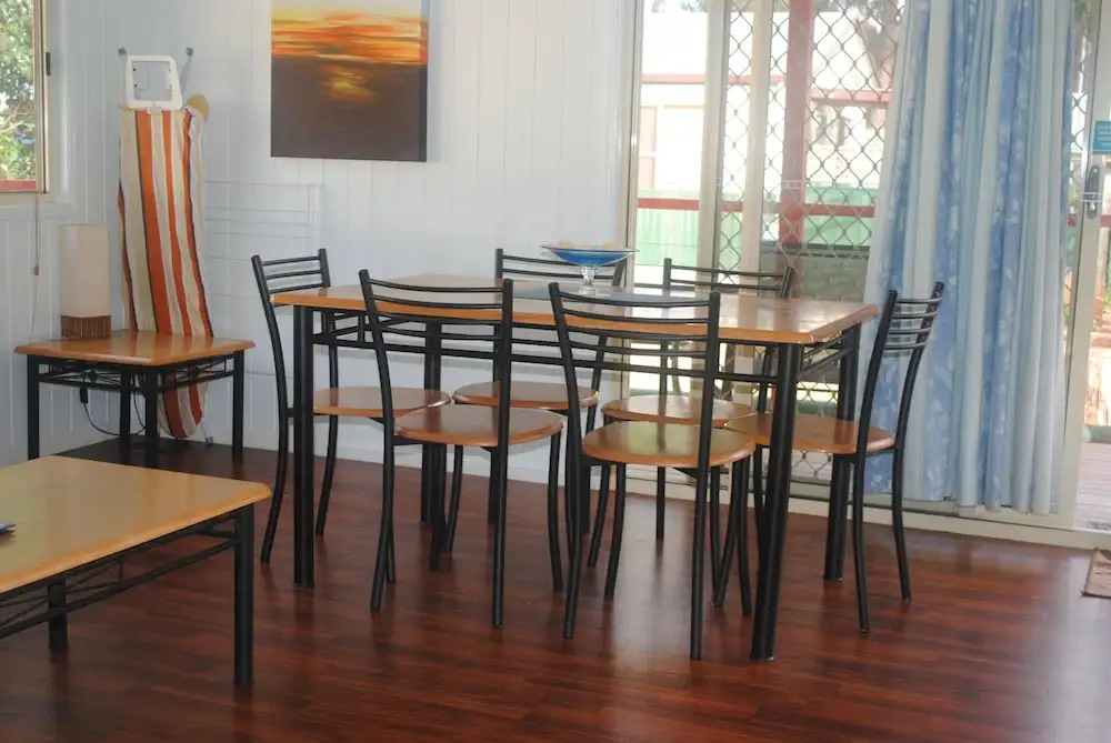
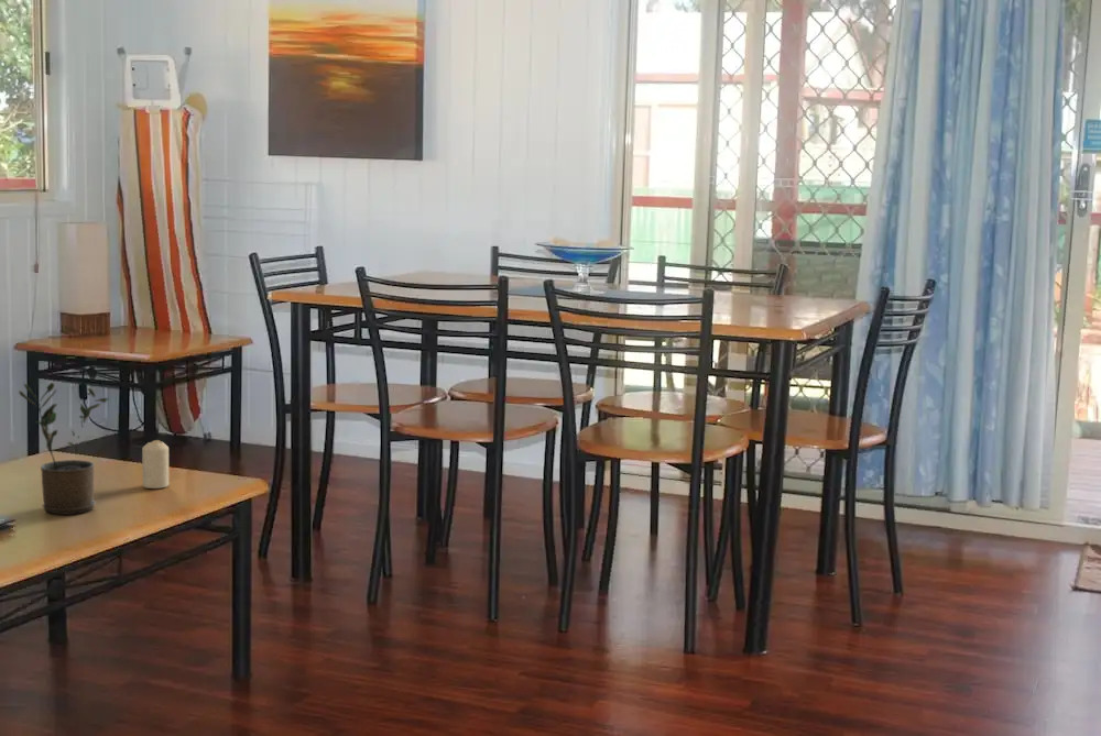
+ candle (155, 463)
+ potted plant (68, 443)
